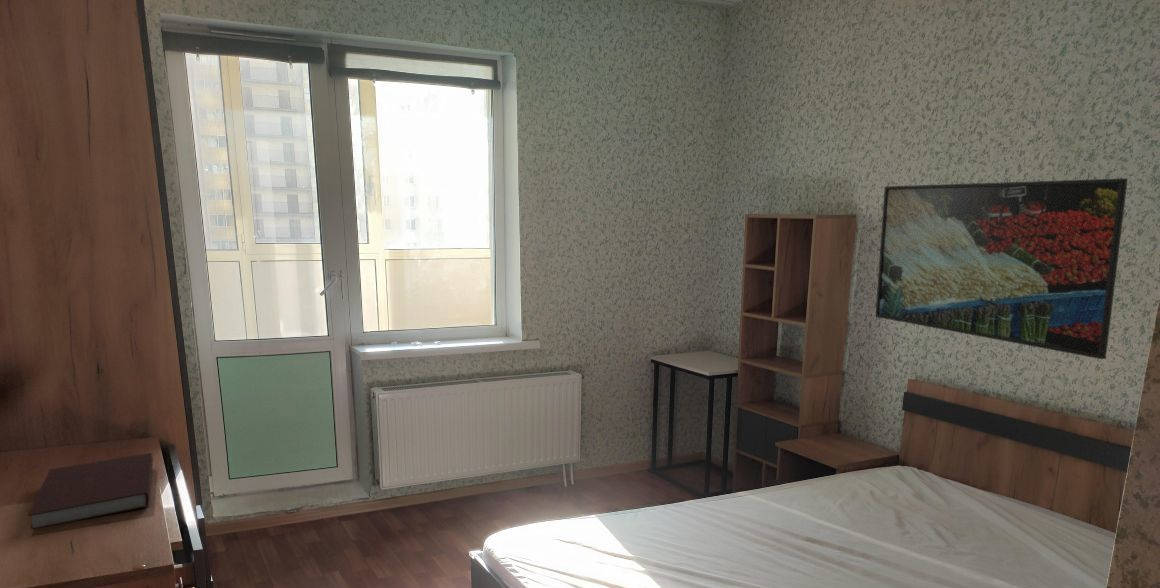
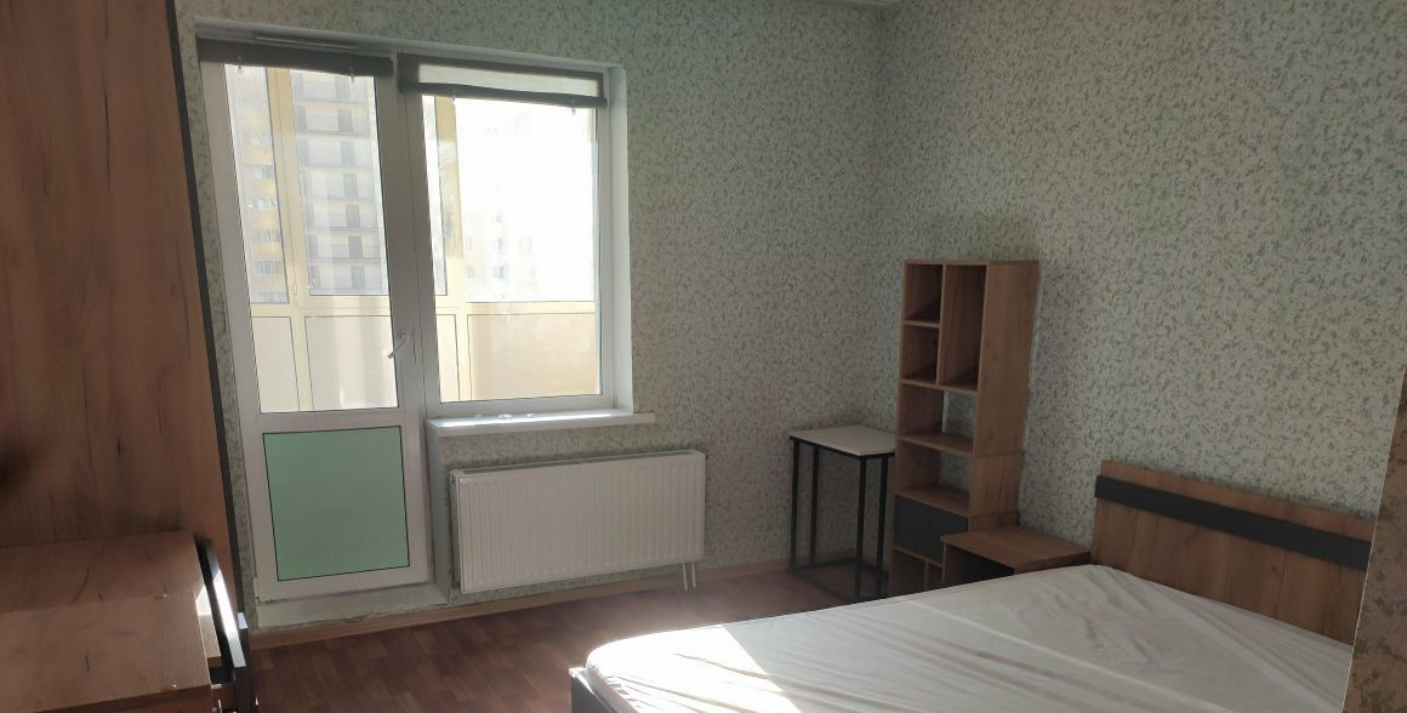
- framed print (979, 260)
- notebook (97, 487)
